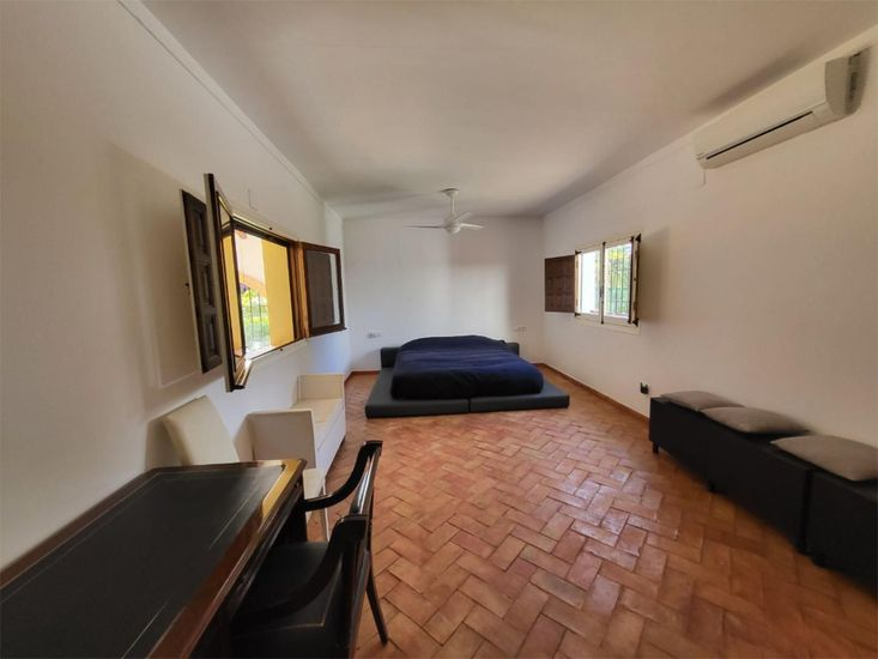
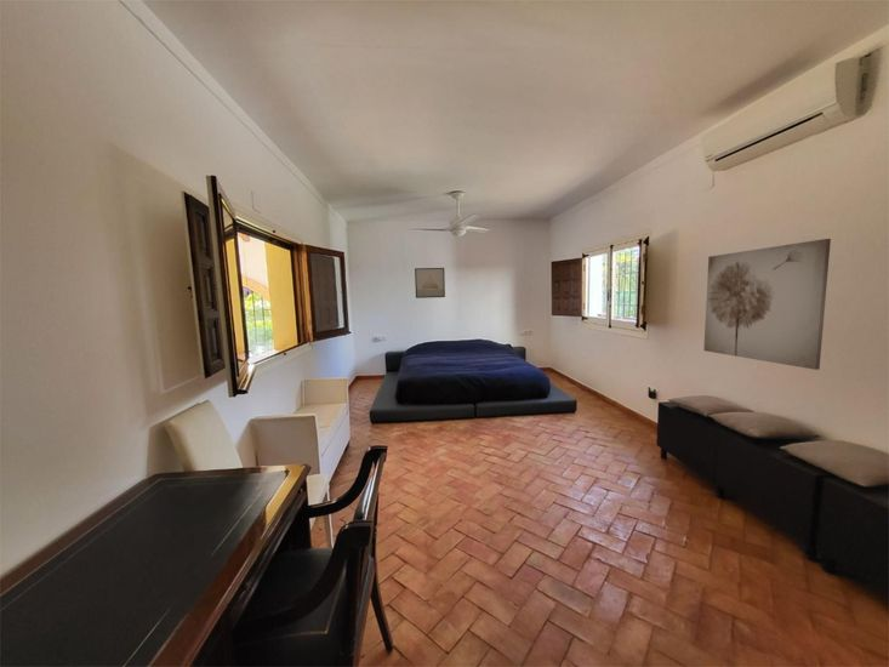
+ wall art (756, 304)
+ wall art (429, 283)
